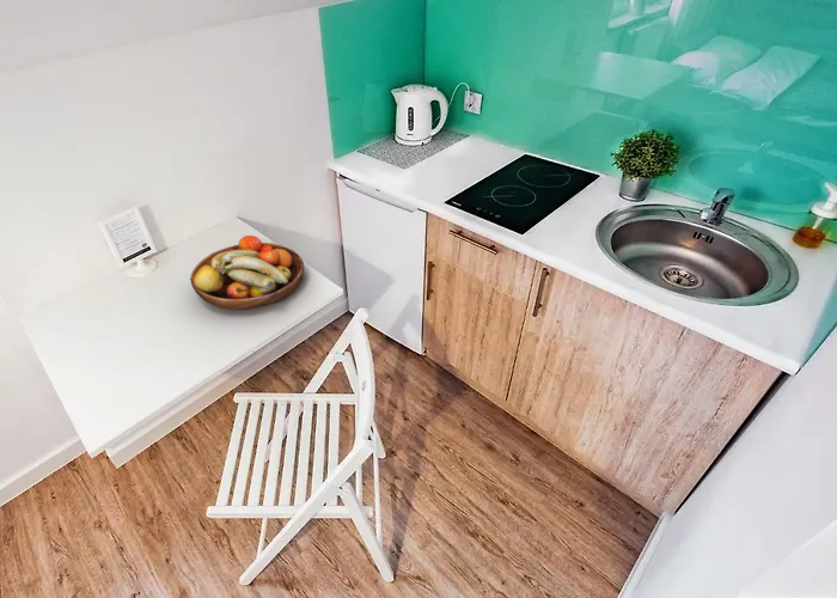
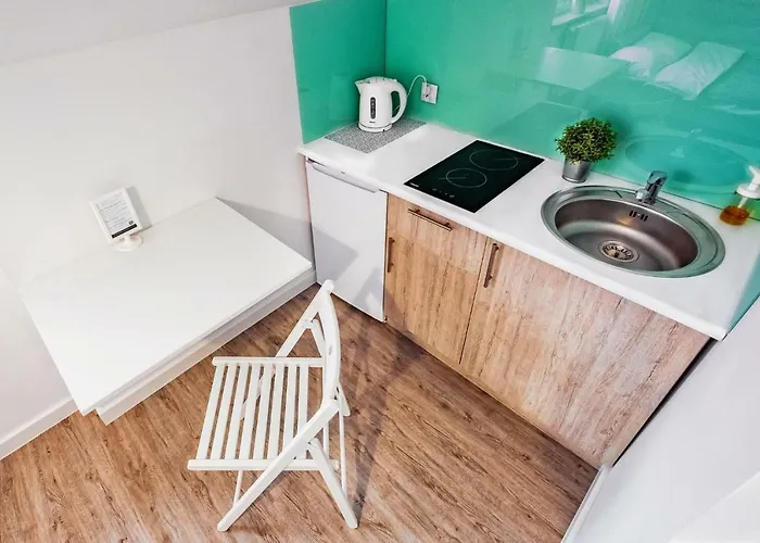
- fruit bowl (248, 266)
